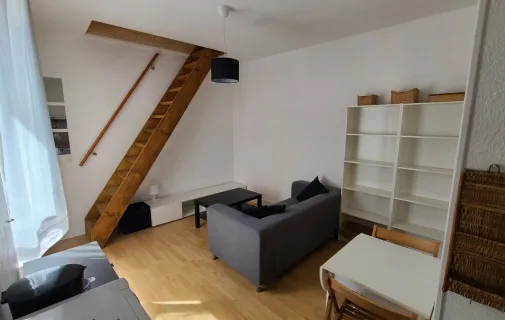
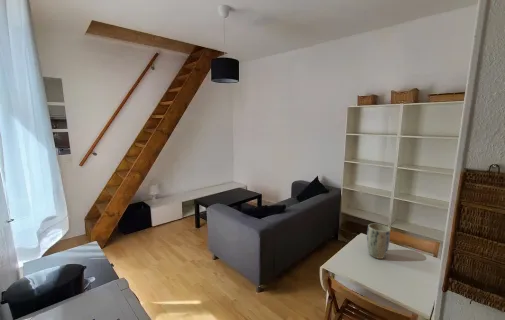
+ plant pot (377, 241)
